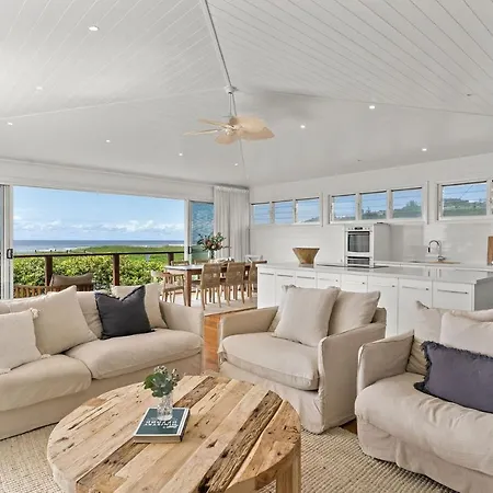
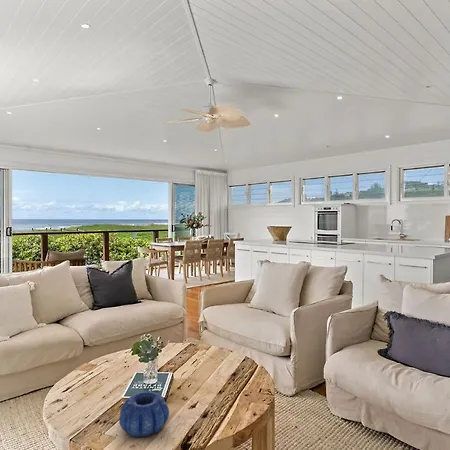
+ decorative bowl (144, 412)
